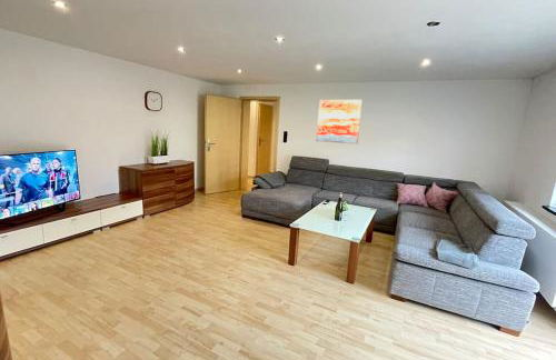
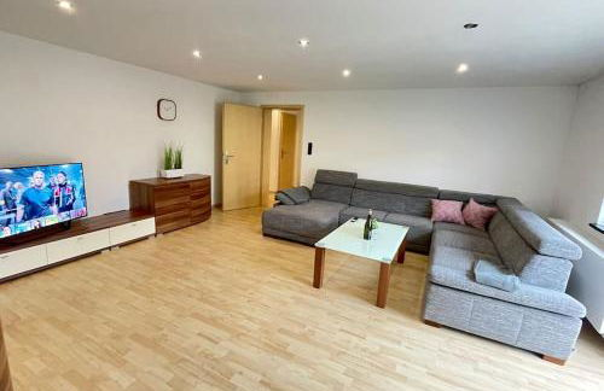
- wall art (338, 121)
